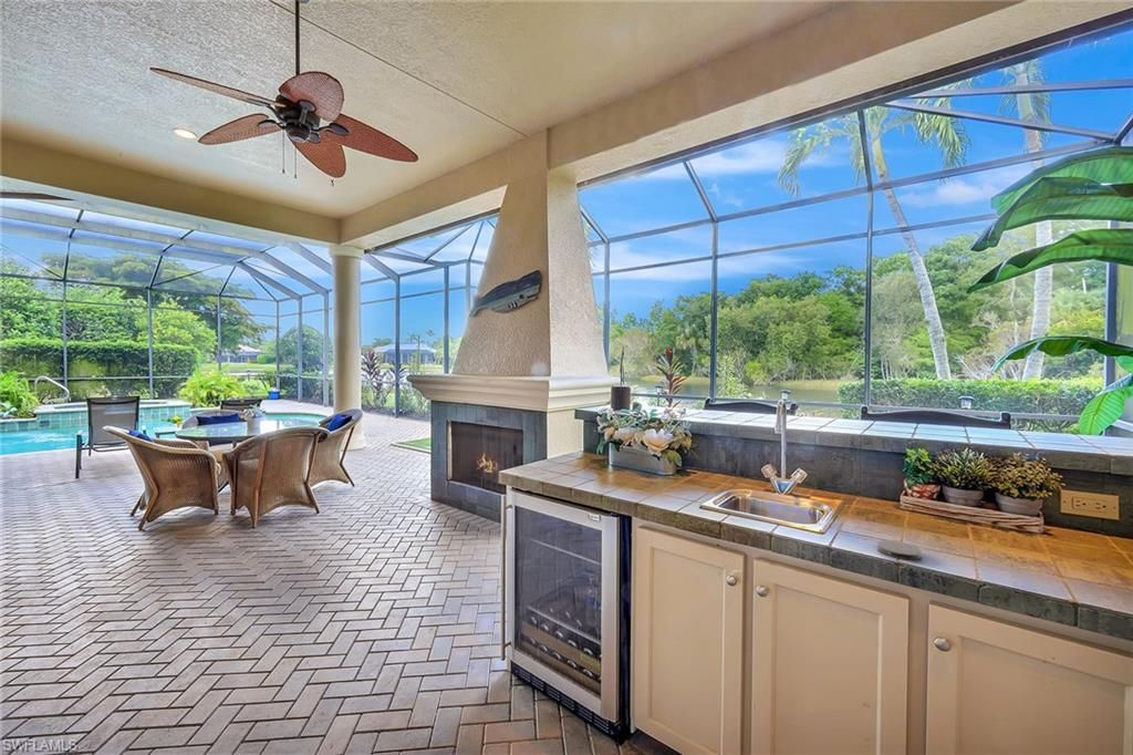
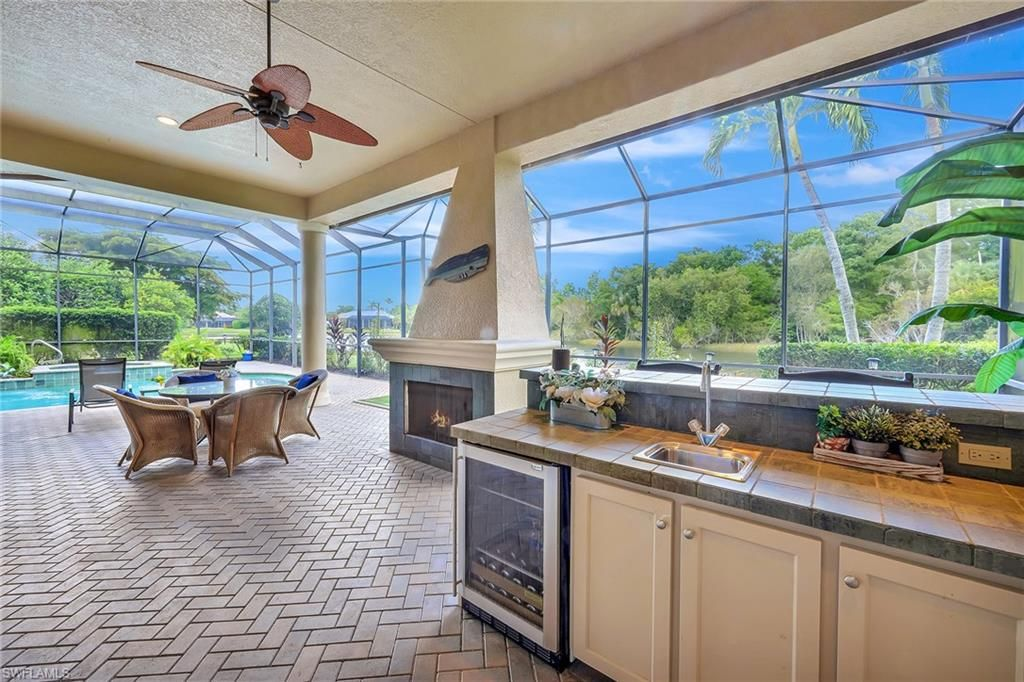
- coaster (898, 549)
